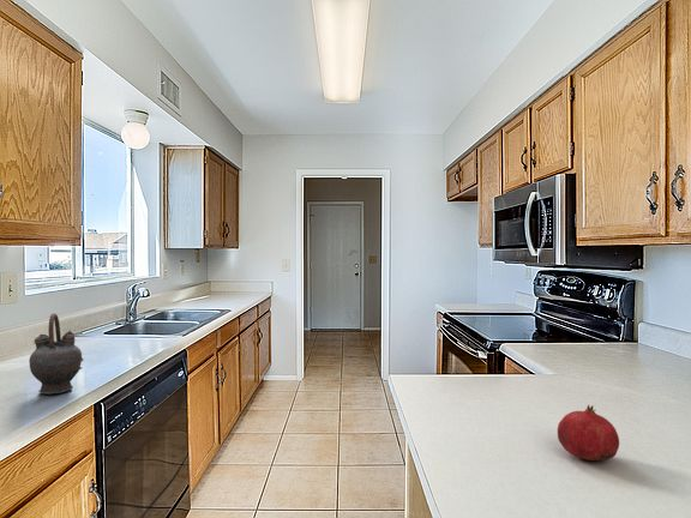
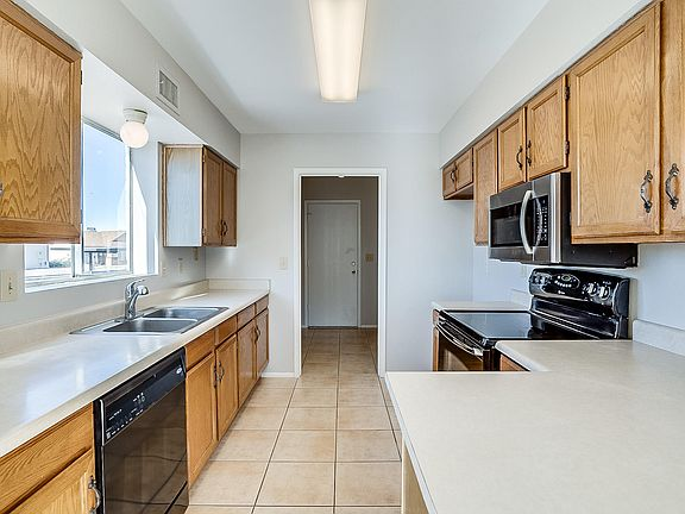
- teapot (58, 350)
- fruit (587, 430)
